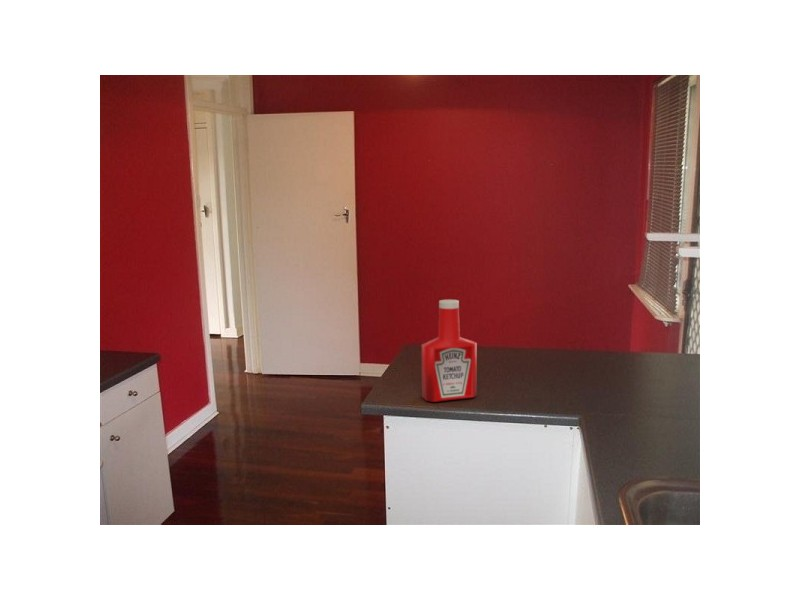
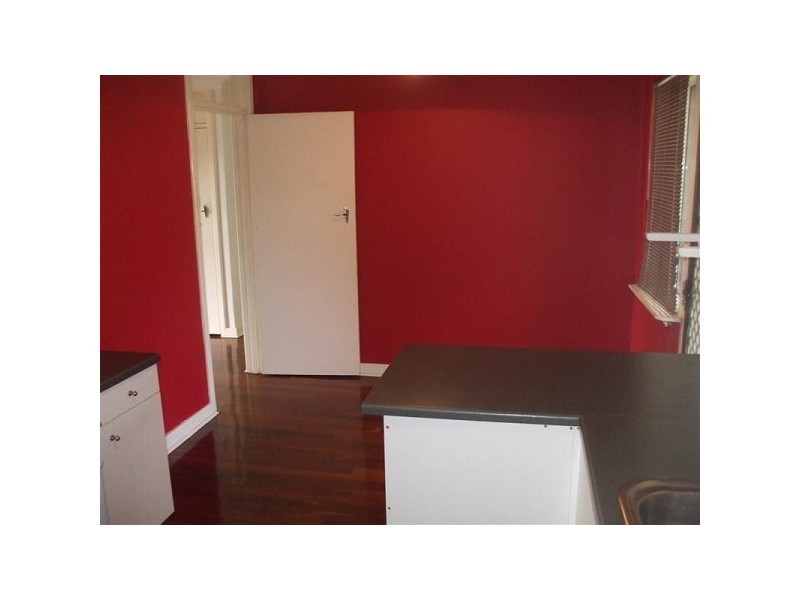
- soap bottle (449, 349)
